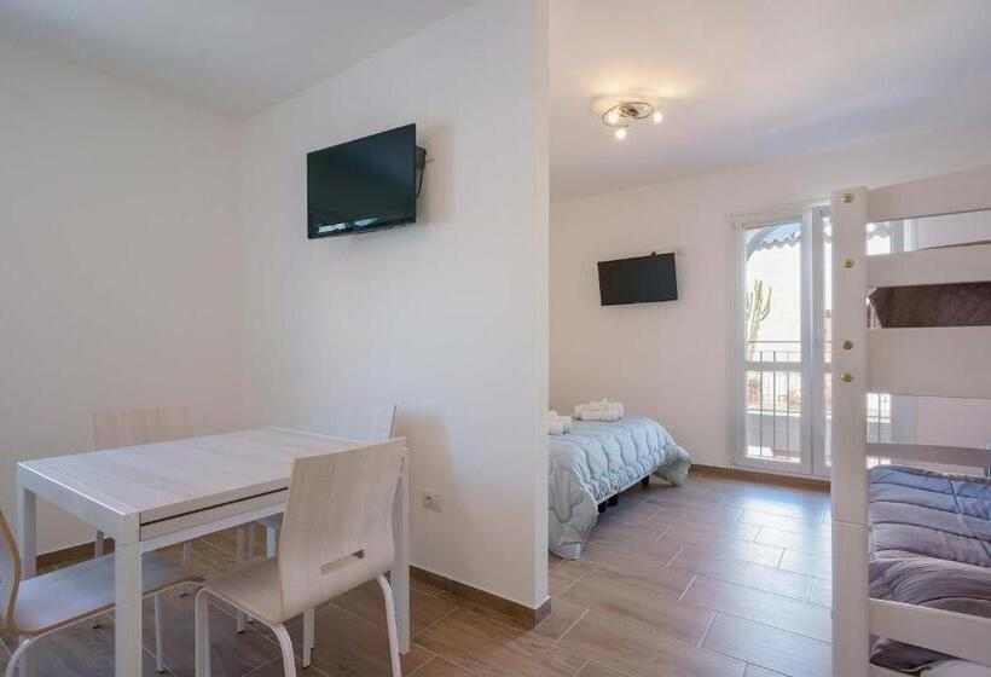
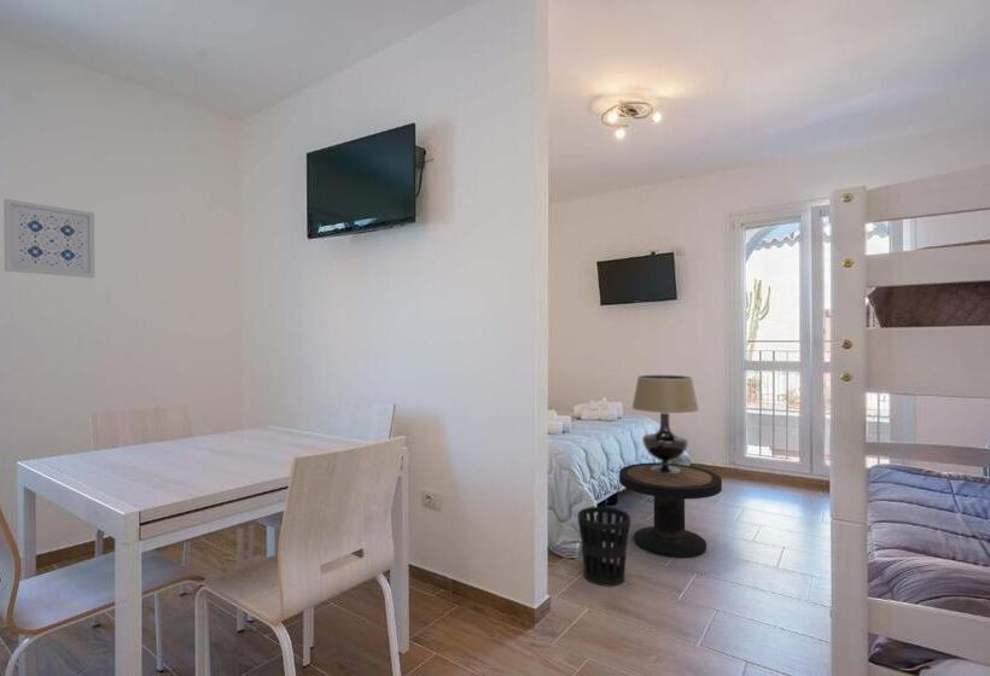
+ table lamp (664, 422)
+ wastebasket (602, 544)
+ wall art (51, 240)
+ side table (669, 508)
